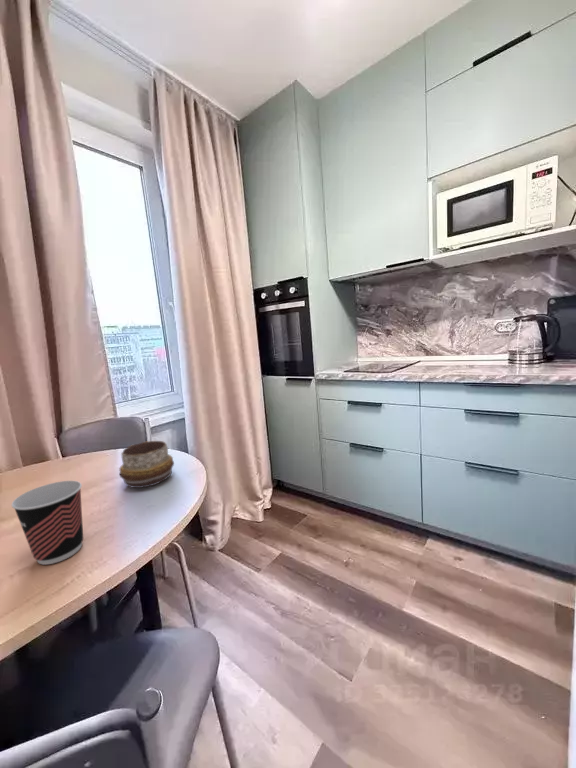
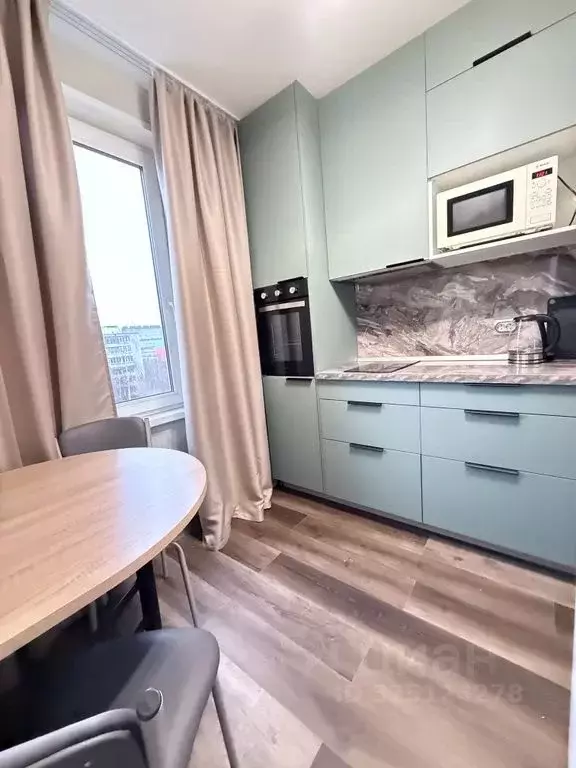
- decorative bowl (146, 463)
- cup (54, 522)
